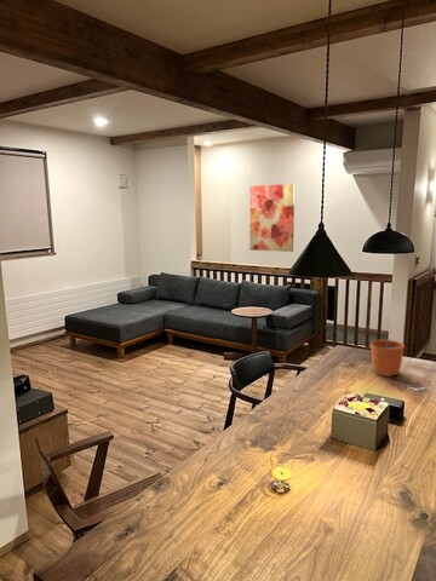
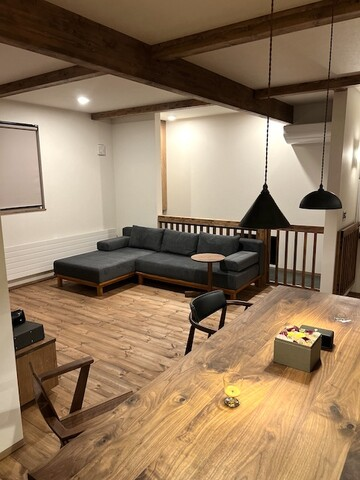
- plant pot (386, 351)
- wall art (271, 218)
